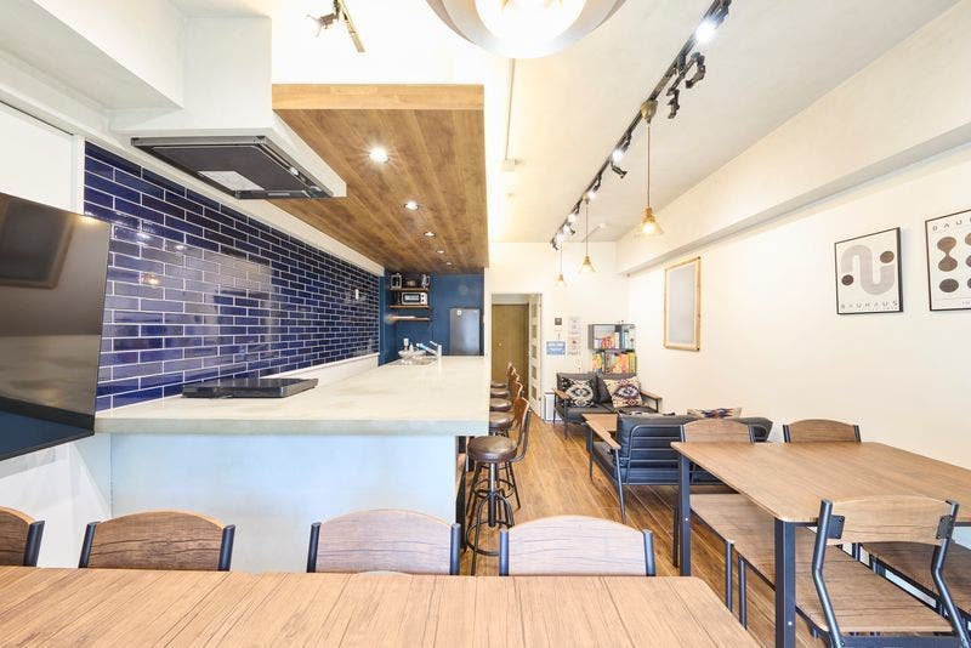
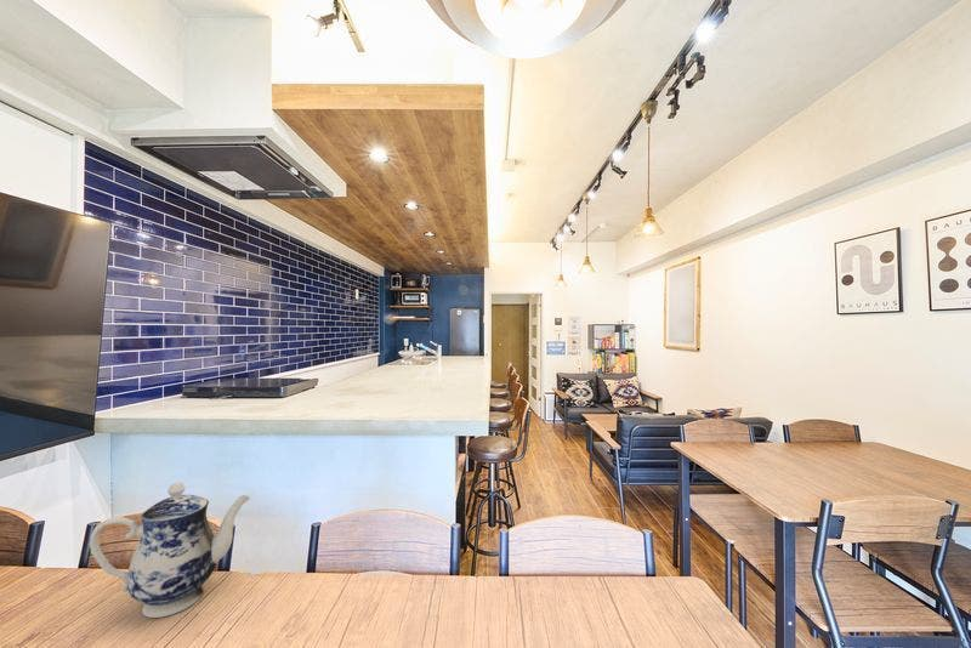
+ teapot (175, 541)
